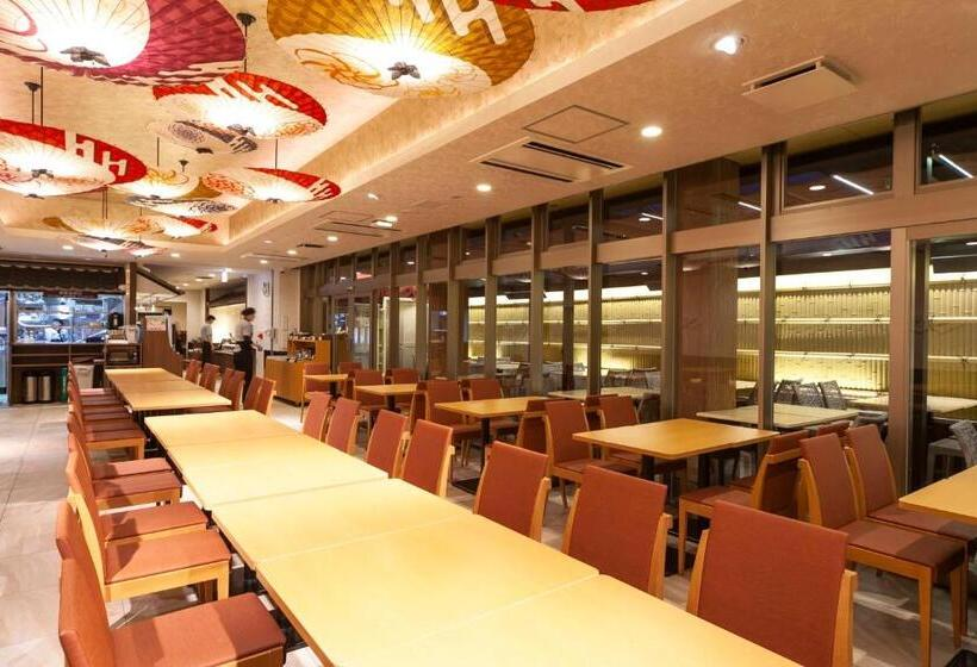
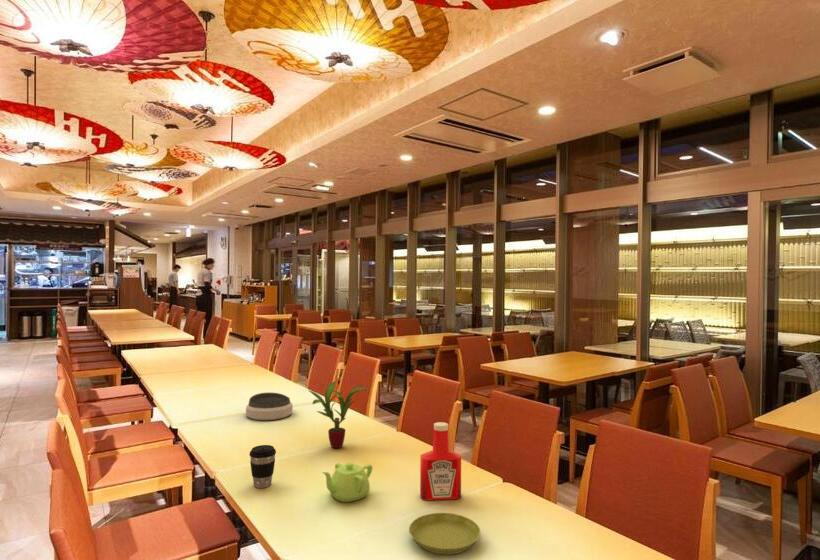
+ teapot (347, 479)
+ saucer (444, 534)
+ soap bottle (440, 460)
+ coffee cup (262, 466)
+ bowl (269, 405)
+ potted plant (341, 416)
